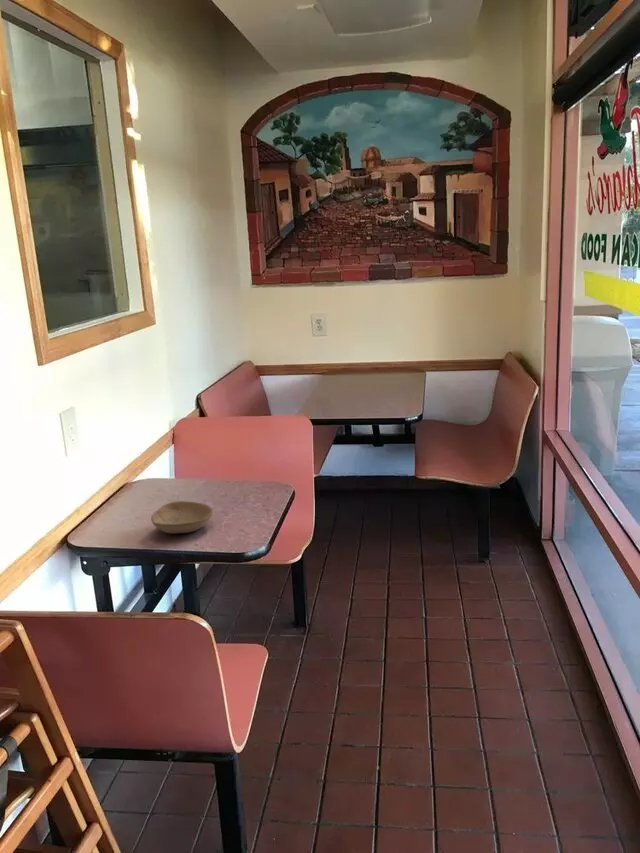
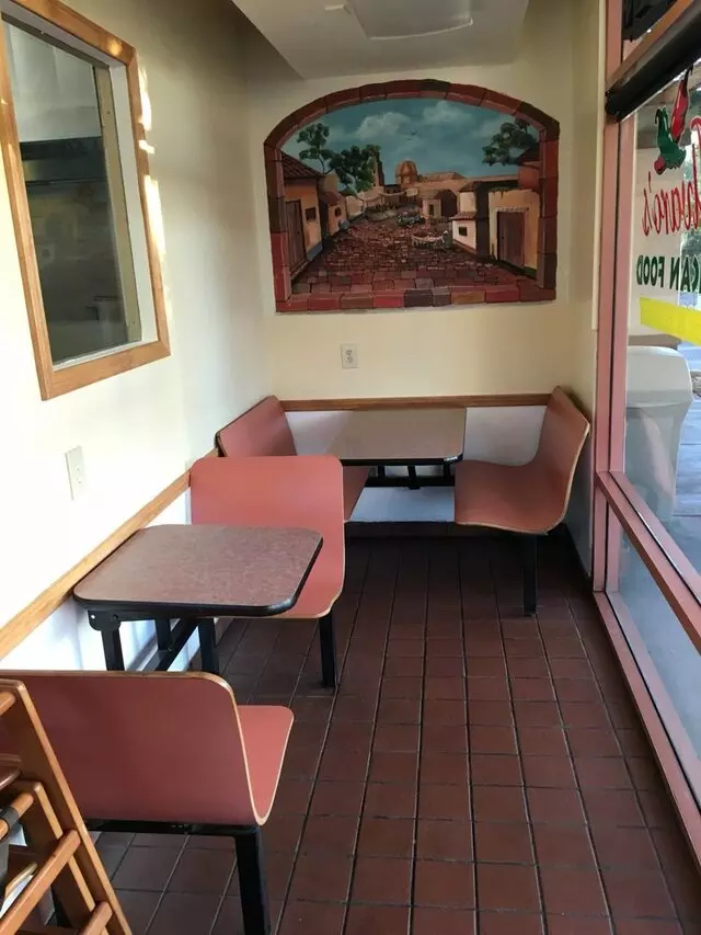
- bowl (183, 519)
